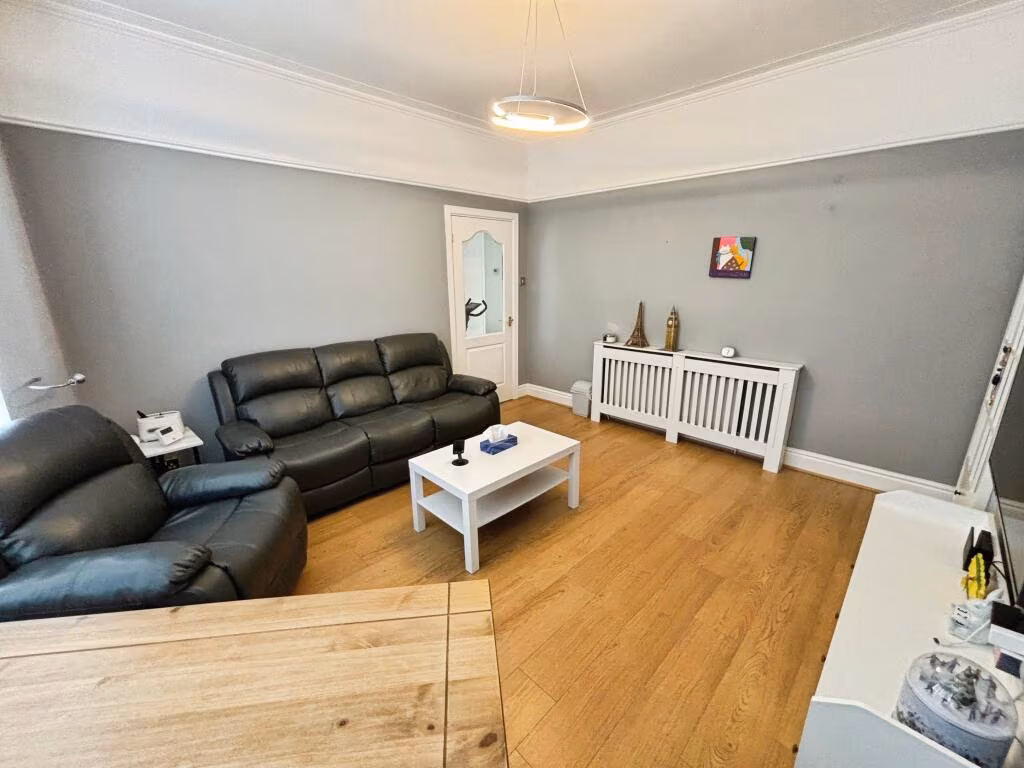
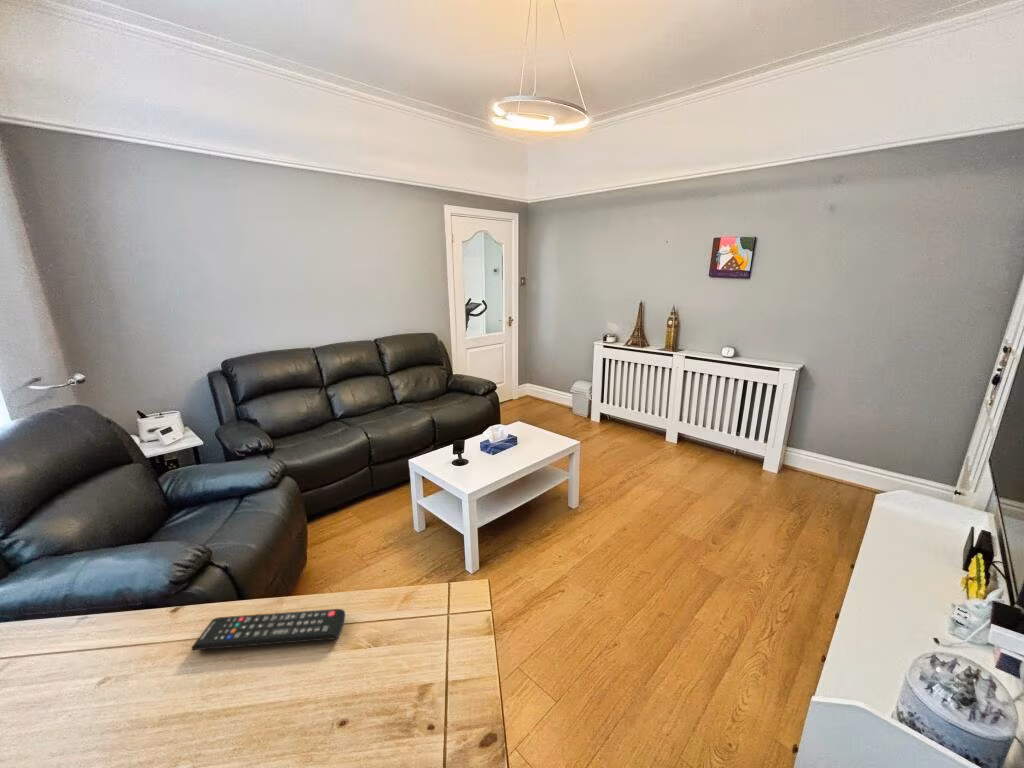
+ remote control (272, 630)
